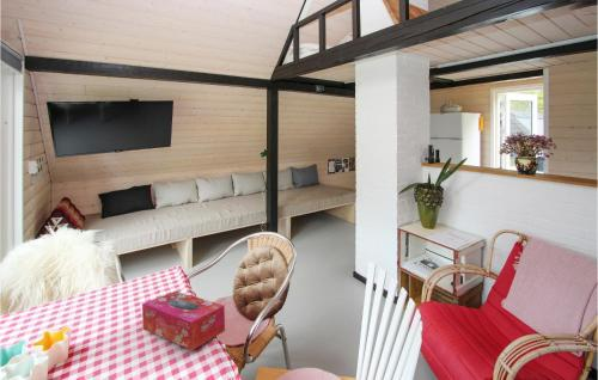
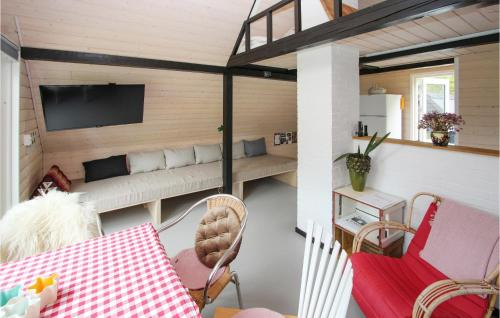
- tissue box (183, 317)
